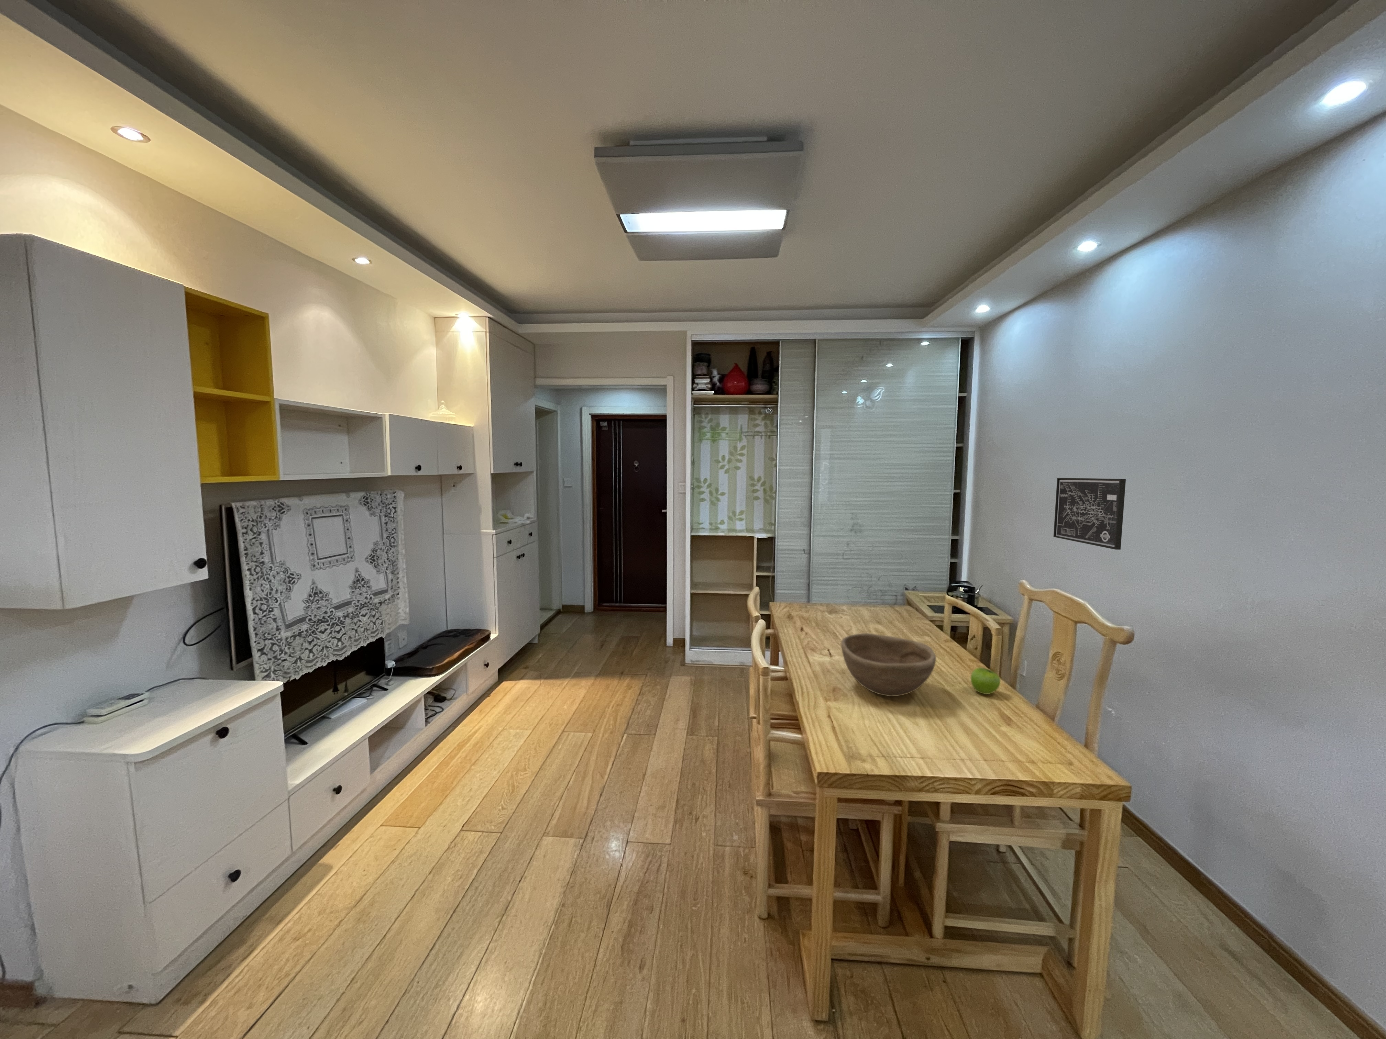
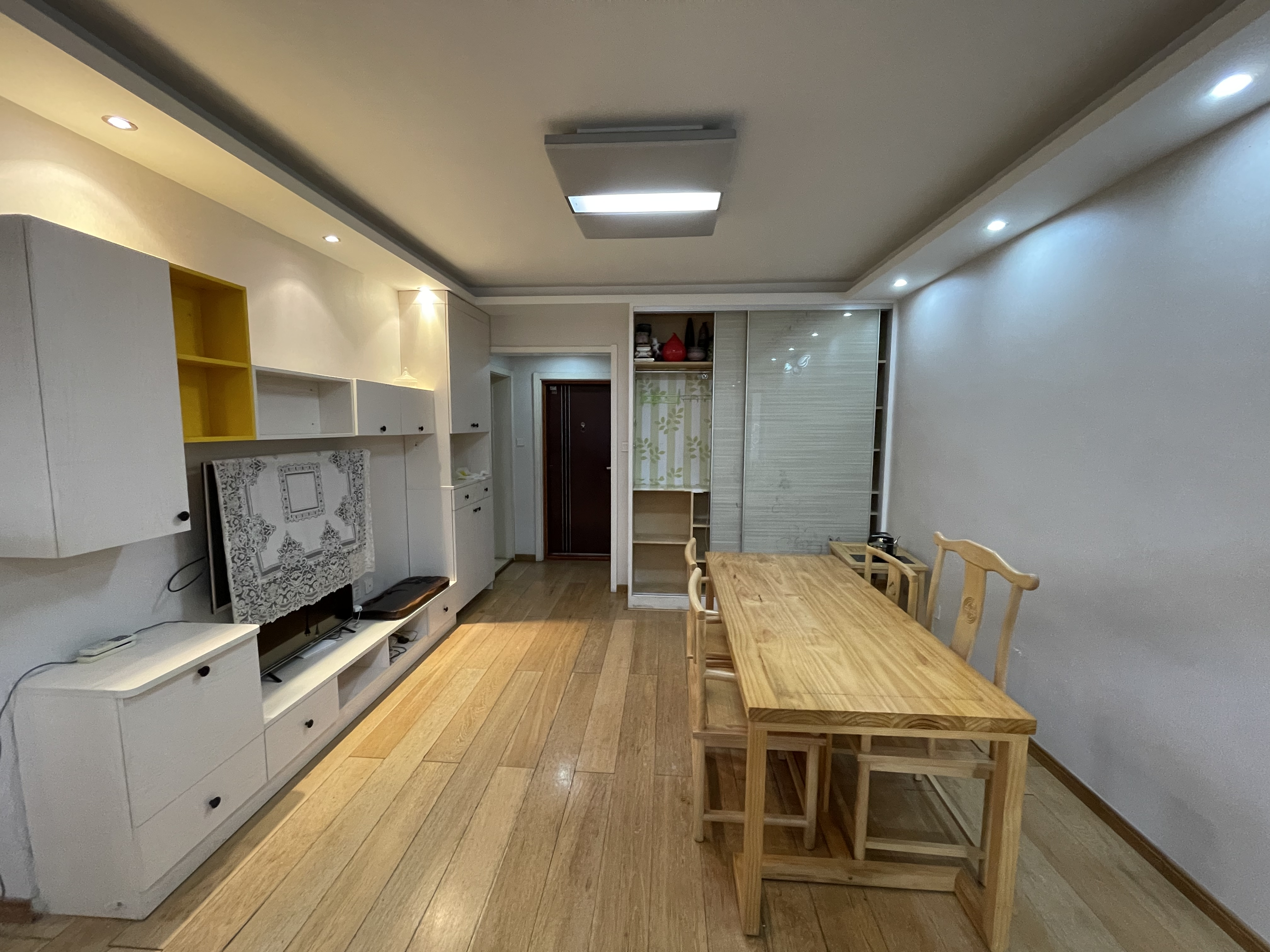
- fruit (985, 680)
- bowl (886, 667)
- wall art (1086, 511)
